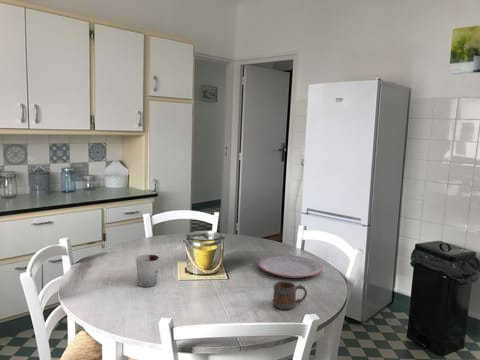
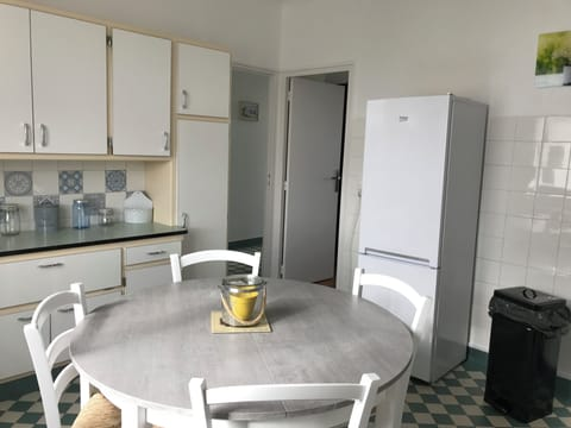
- cup (147, 269)
- plate (289, 267)
- mug (290, 295)
